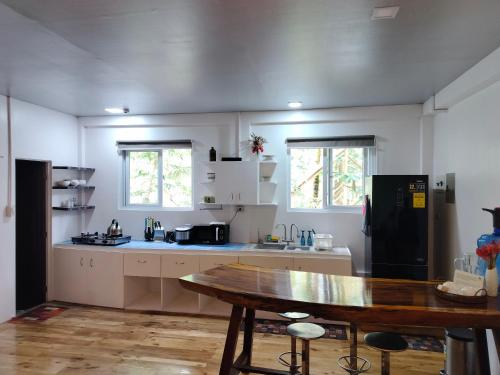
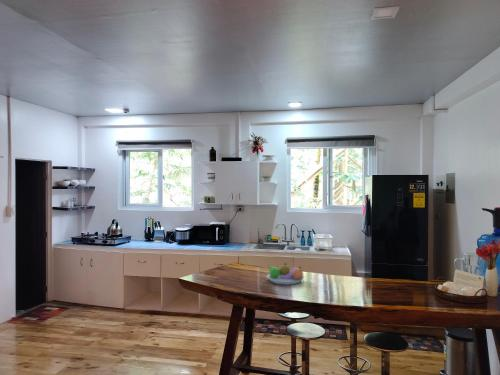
+ fruit bowl (284, 272)
